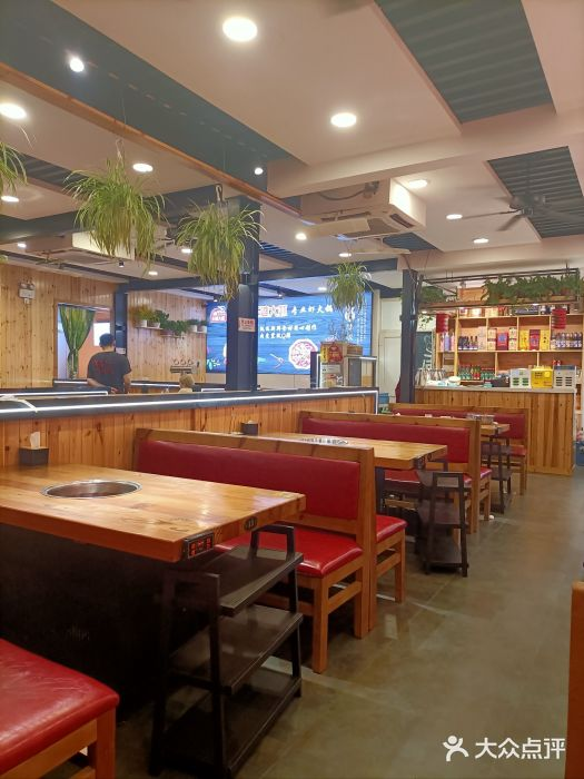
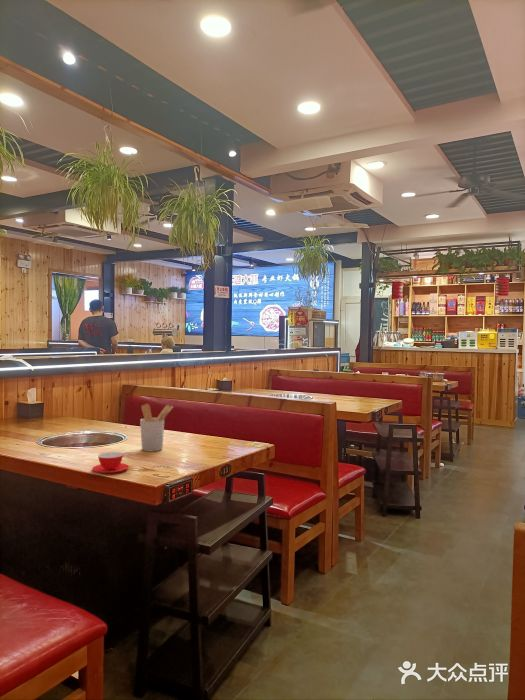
+ utensil holder (157, 426)
+ teacup (110, 462)
